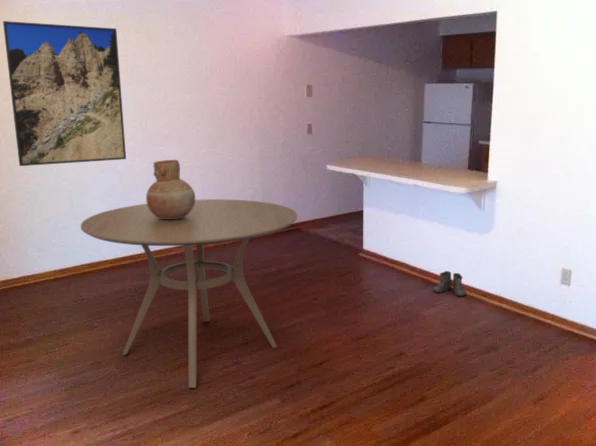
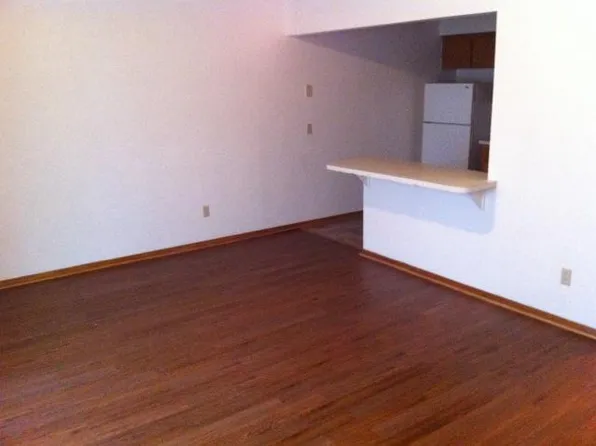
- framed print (69, 95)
- dining table (196, 285)
- boots (449, 282)
- vase (170, 189)
